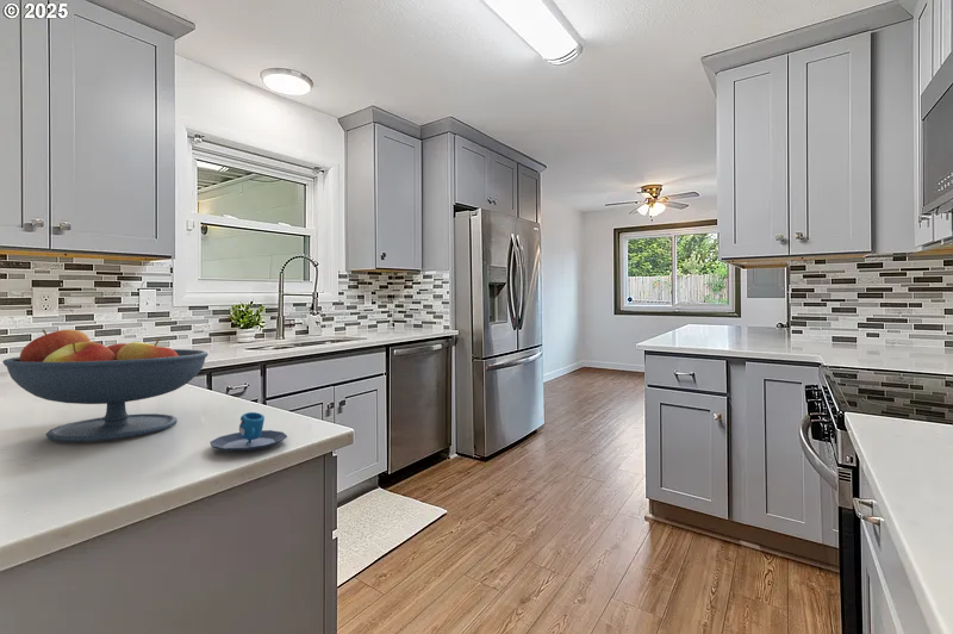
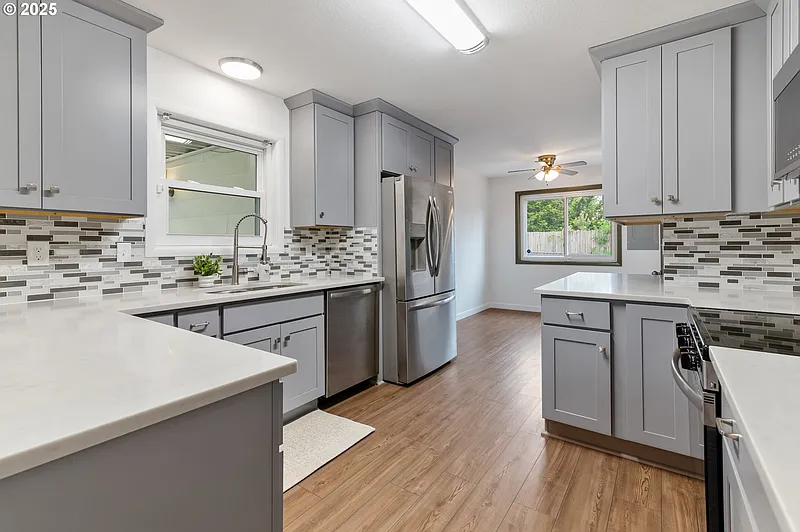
- fruit bowl (116, 378)
- mug (249, 429)
